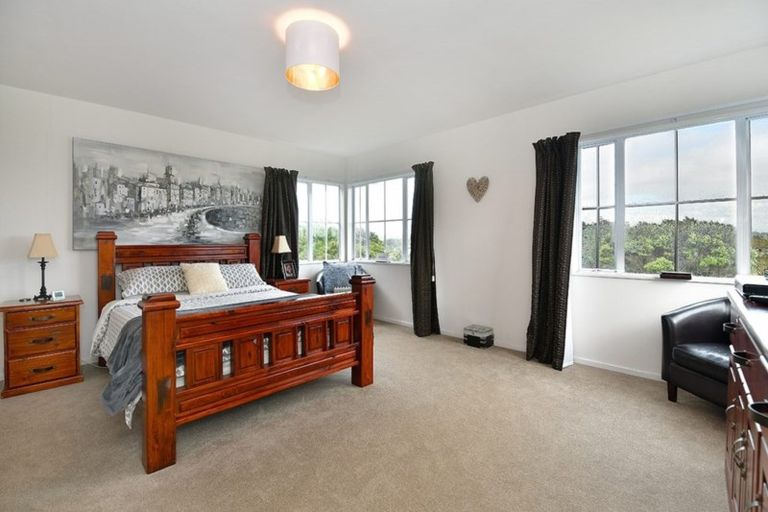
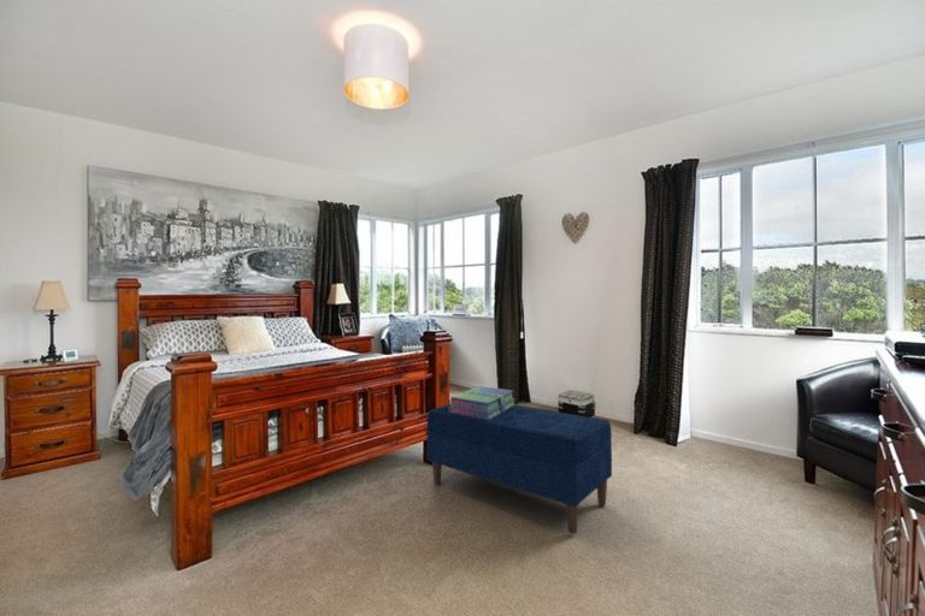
+ stack of books (482, 402)
+ bench (514, 454)
